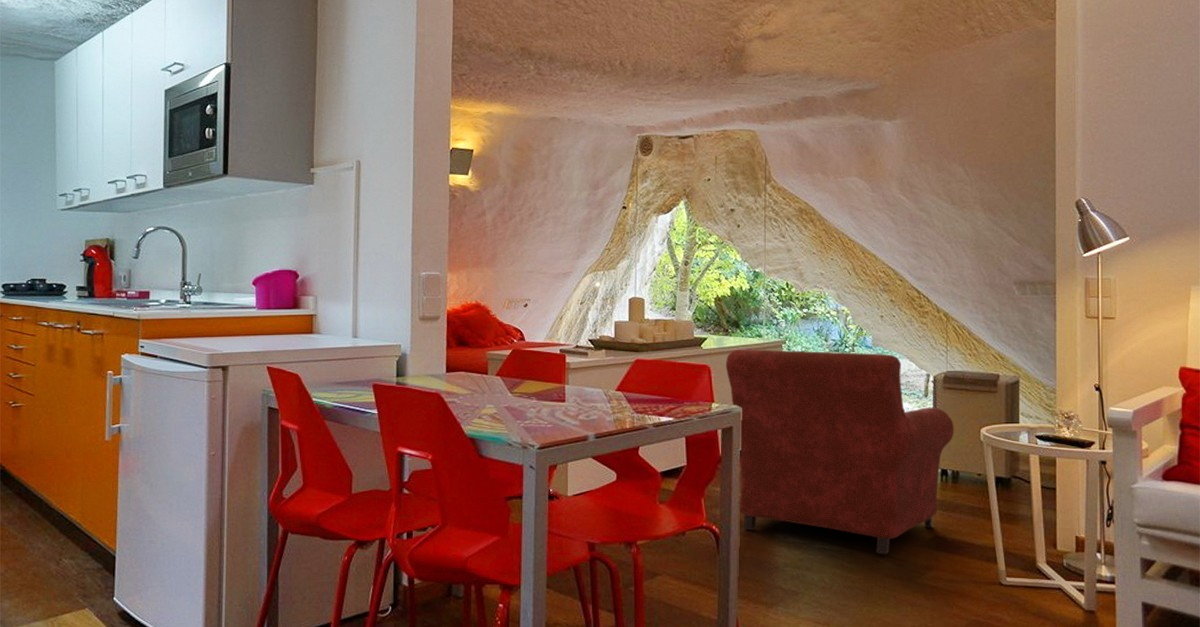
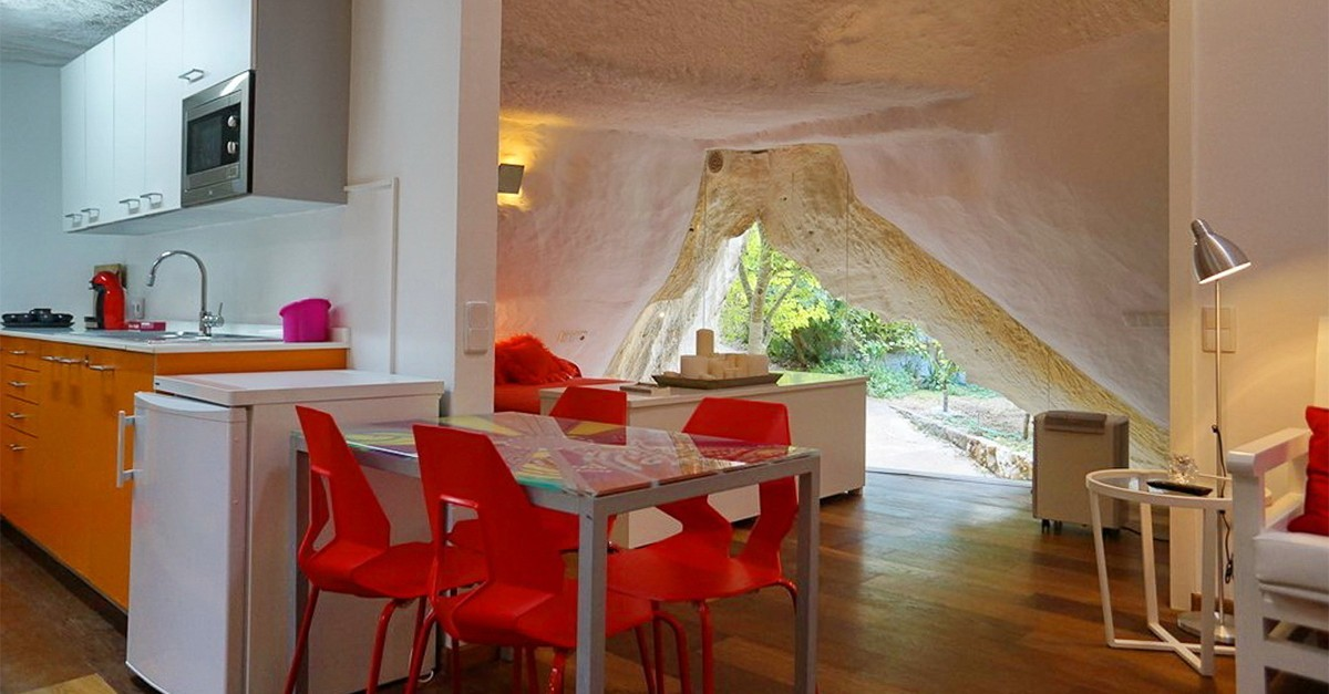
- armchair (837, 438)
